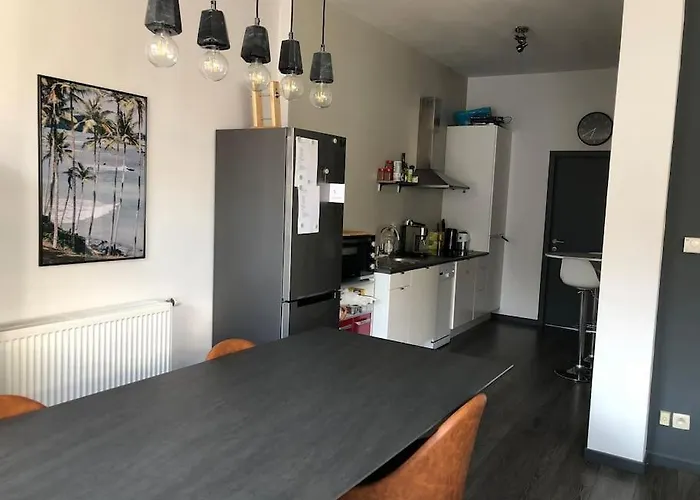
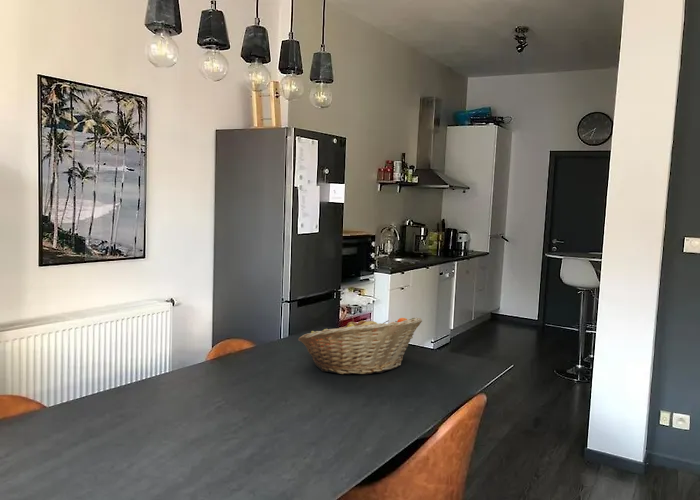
+ fruit basket (361, 339)
